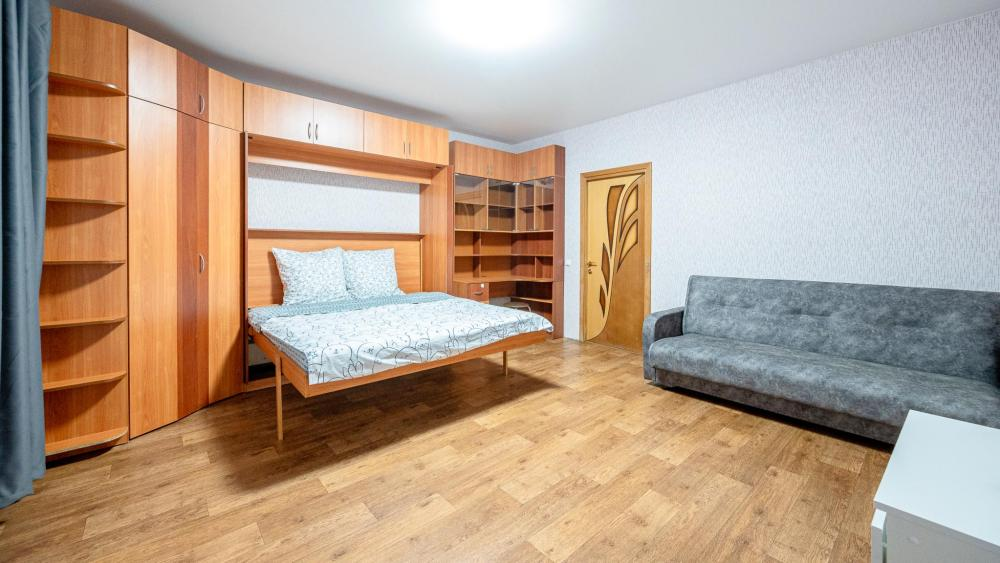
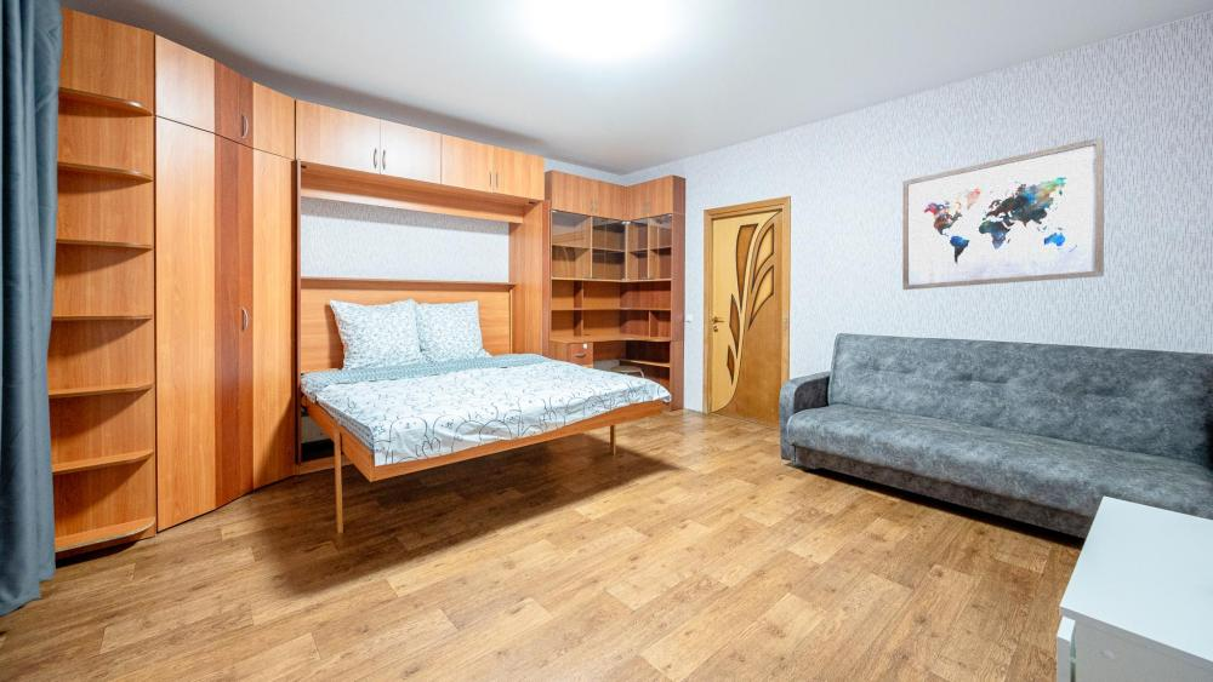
+ wall art (991, 223)
